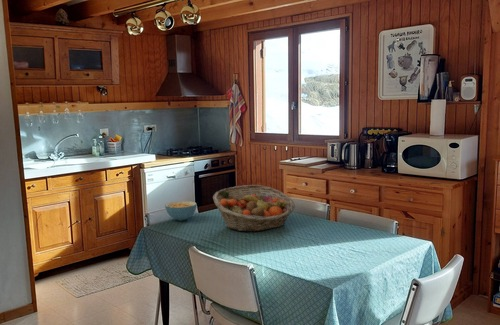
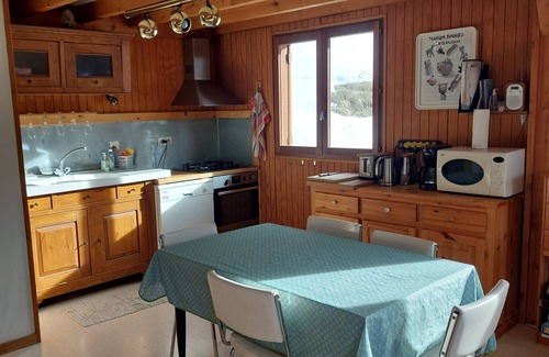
- cereal bowl (181, 211)
- fruit basket (254, 207)
